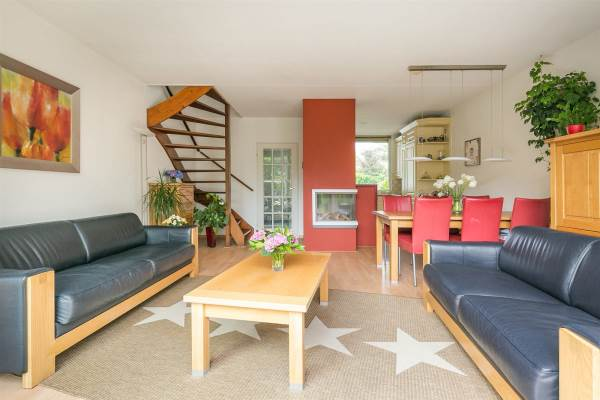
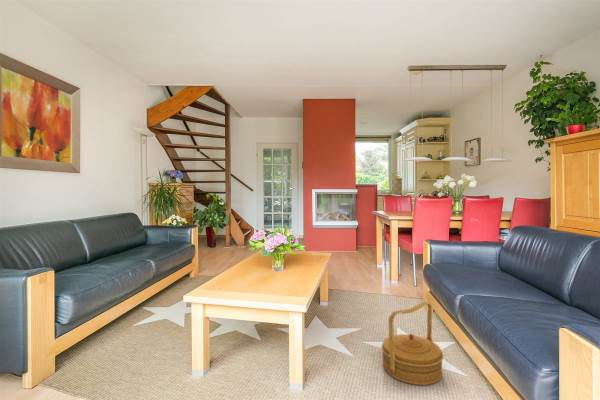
+ basket (411, 337)
